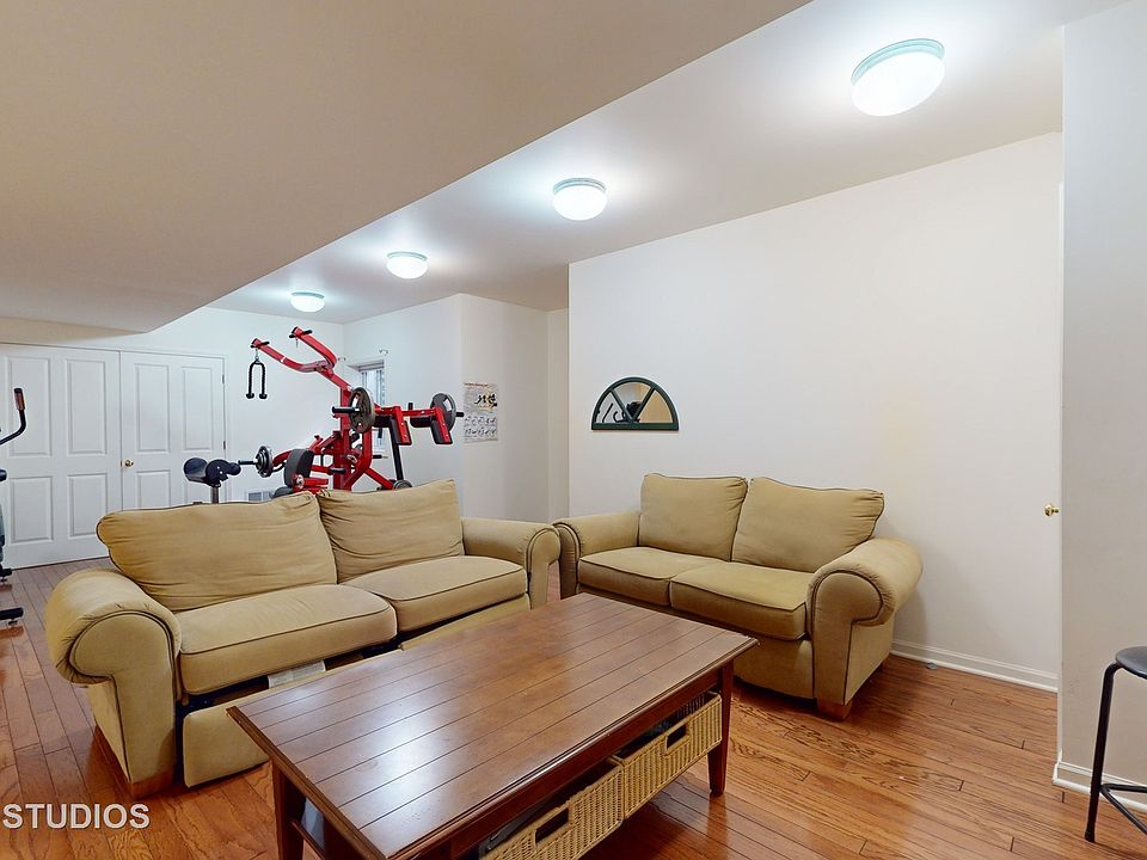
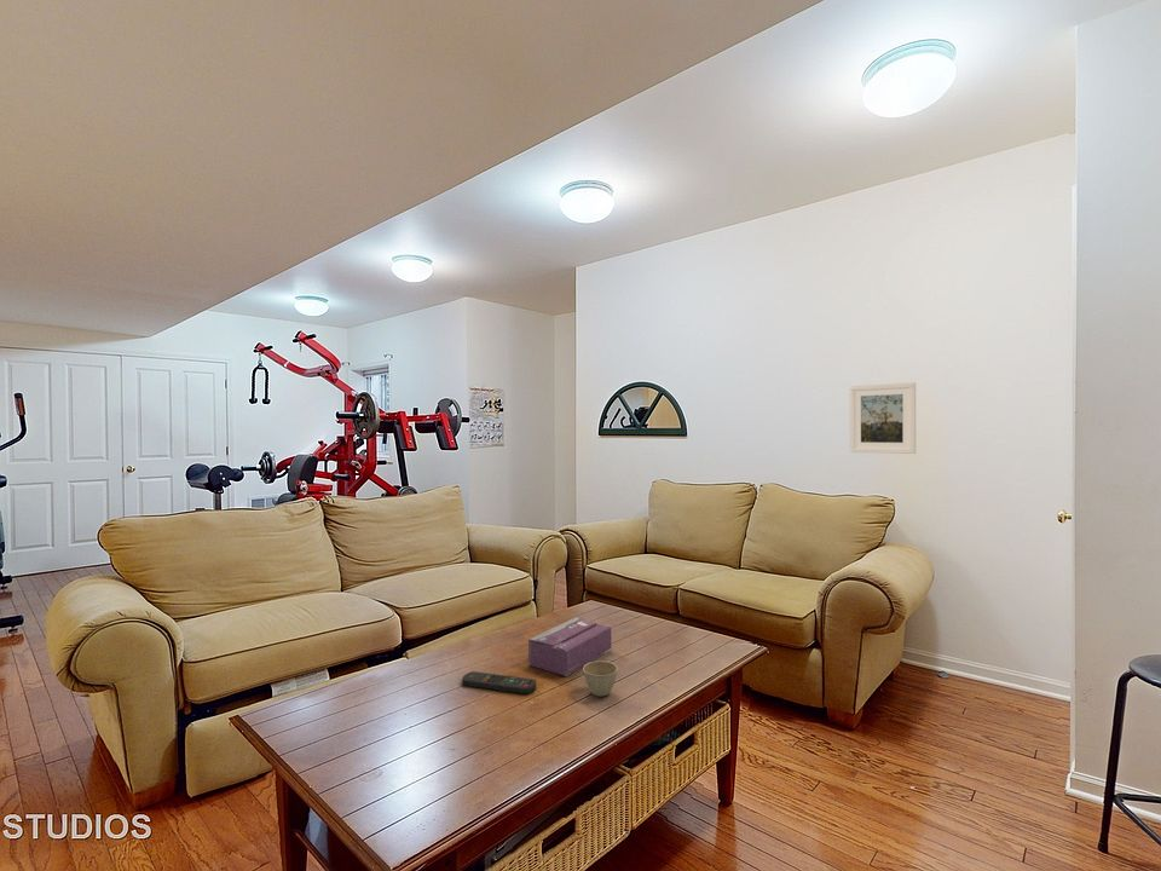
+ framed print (882, 419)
+ flower pot (600, 680)
+ tissue box (571, 644)
+ remote control (498, 681)
